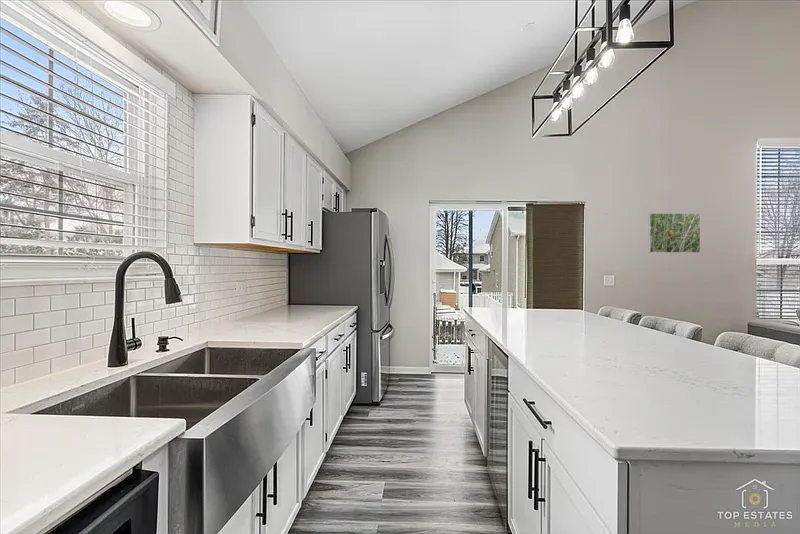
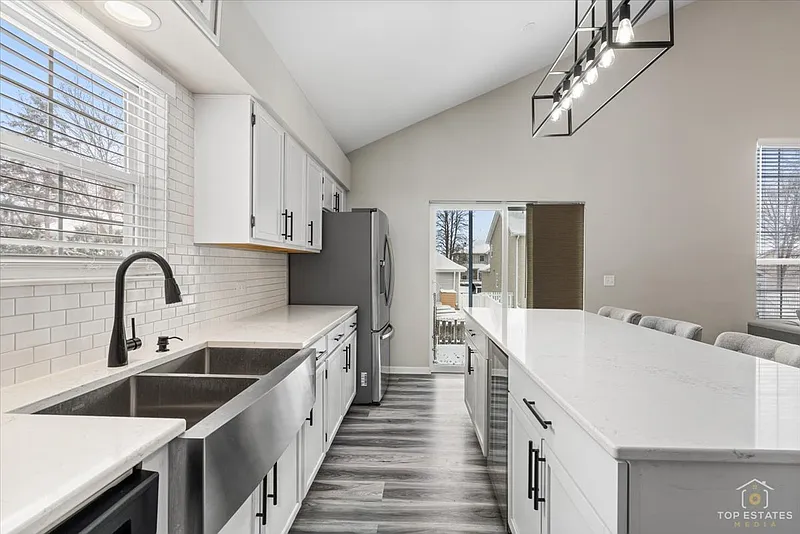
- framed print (674, 233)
